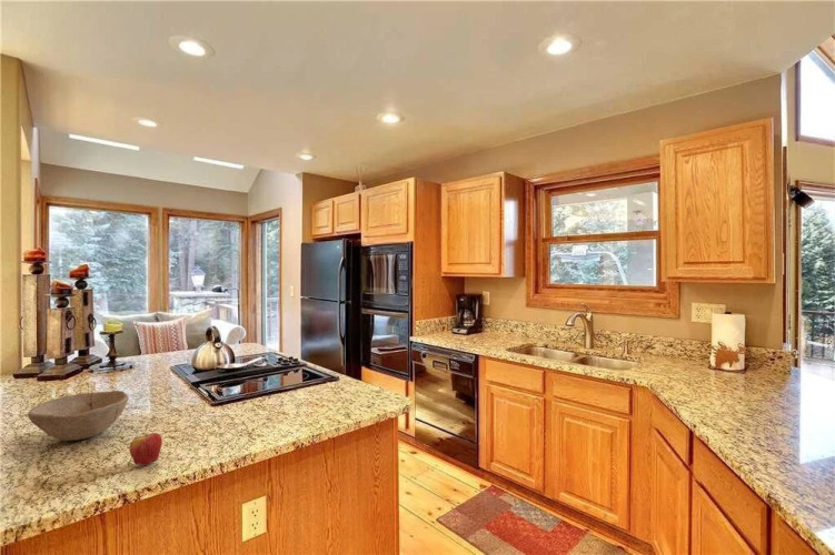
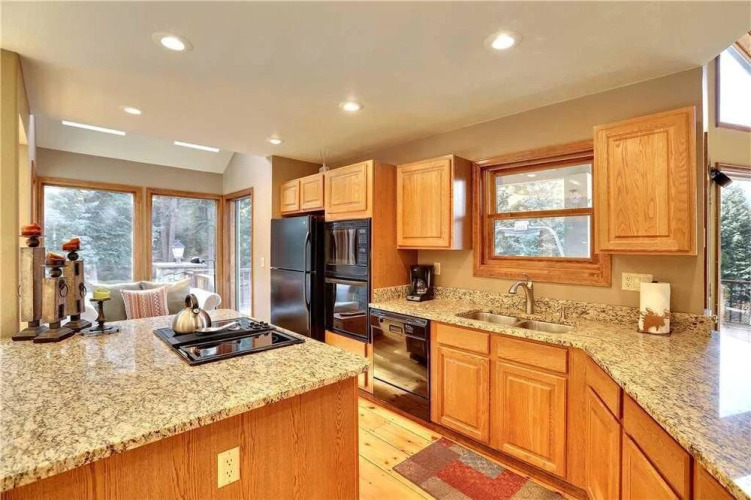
- bowl (81, 417)
- fruit (146, 443)
